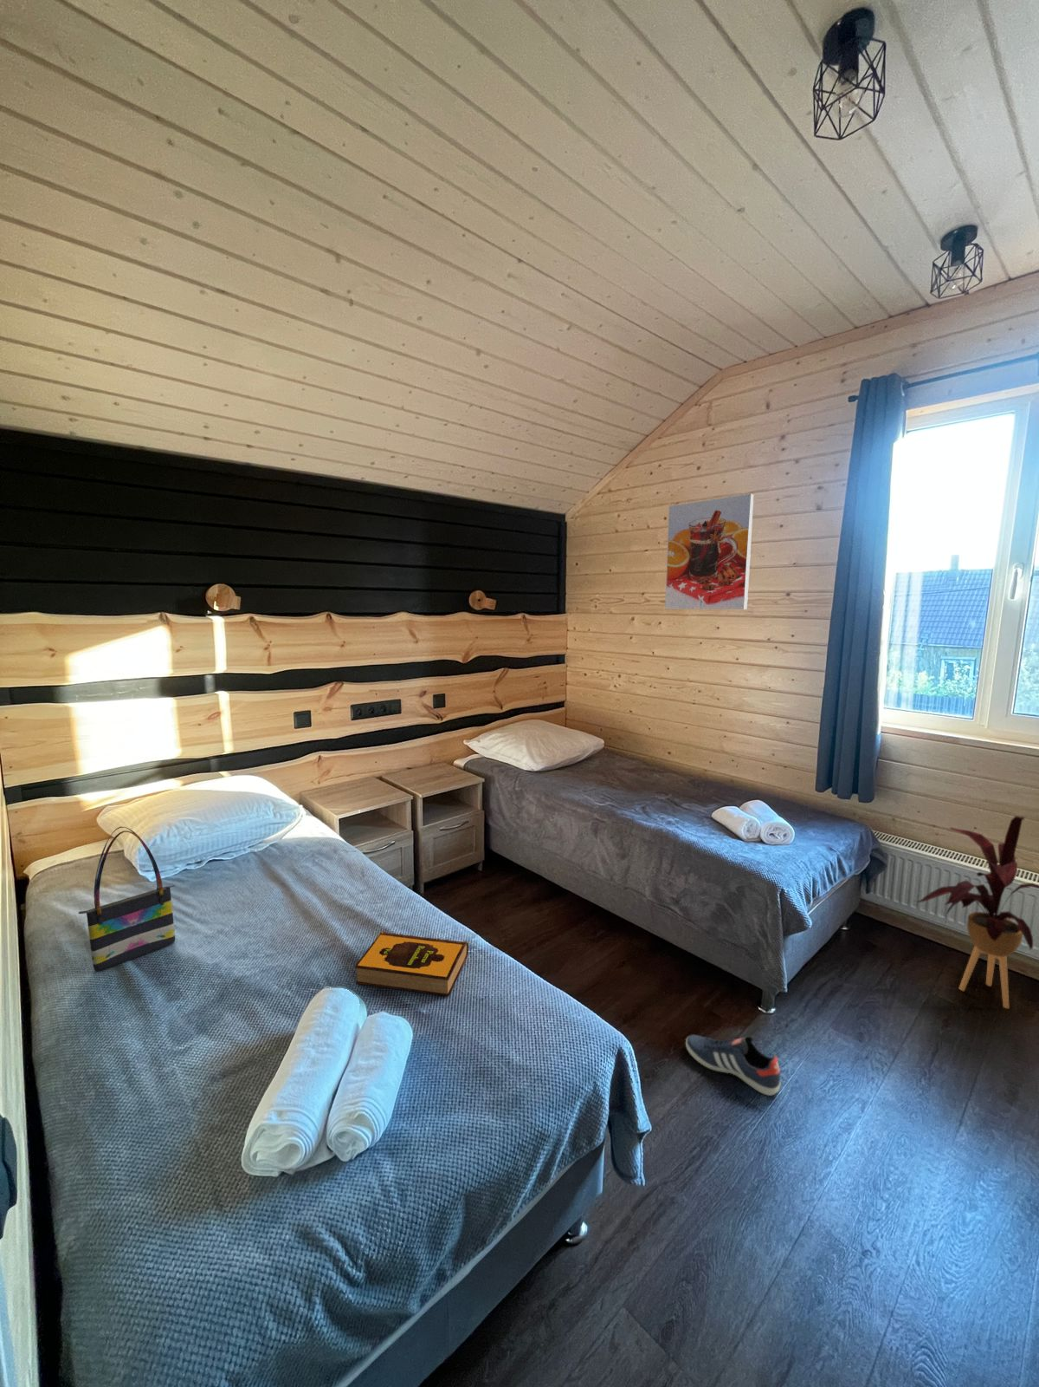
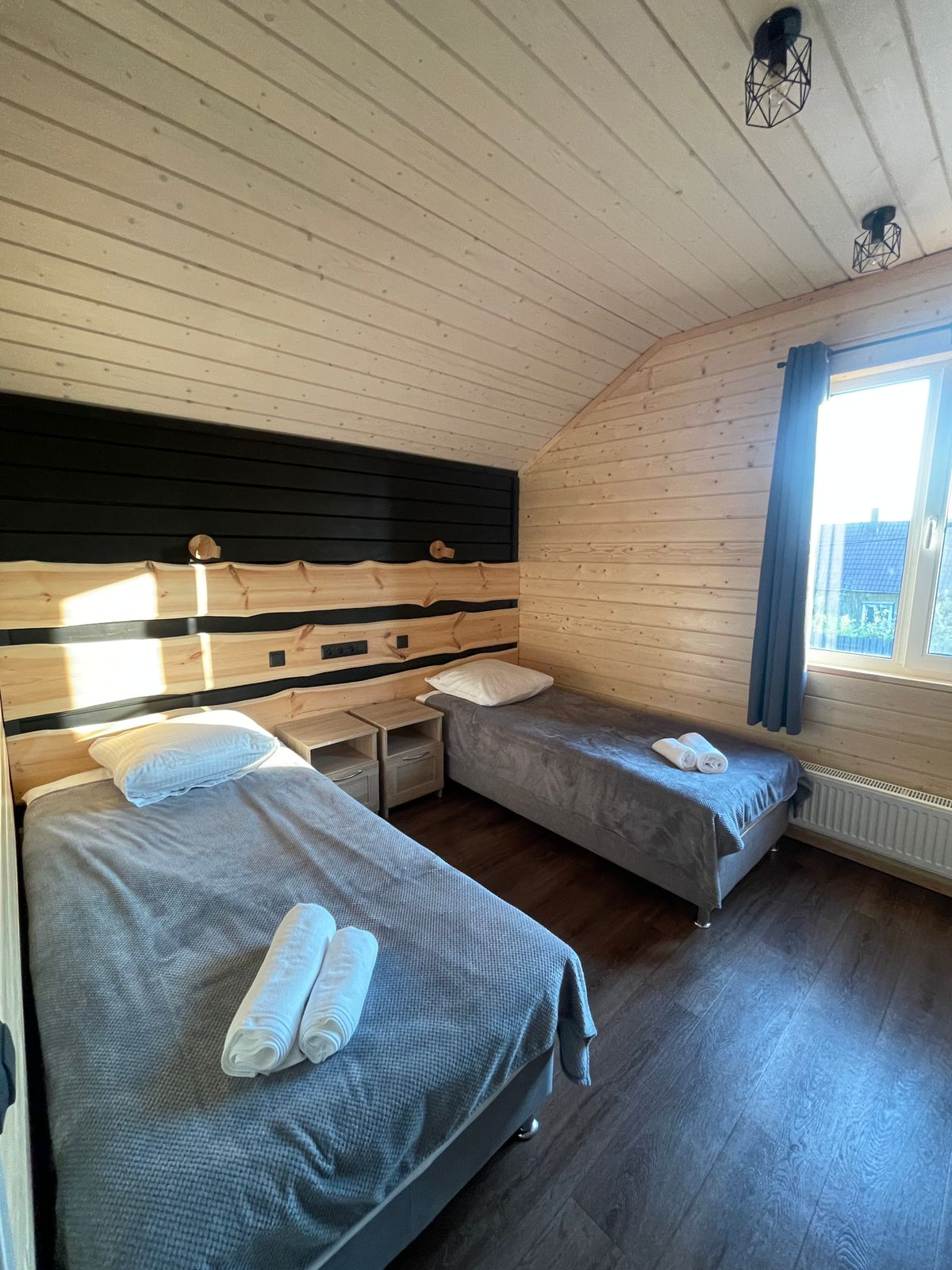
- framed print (706, 555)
- hardback book (414, 960)
- sneaker (731, 1050)
- house plant (982, 901)
- tote bag (129, 898)
